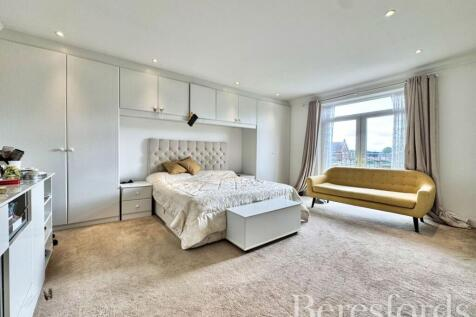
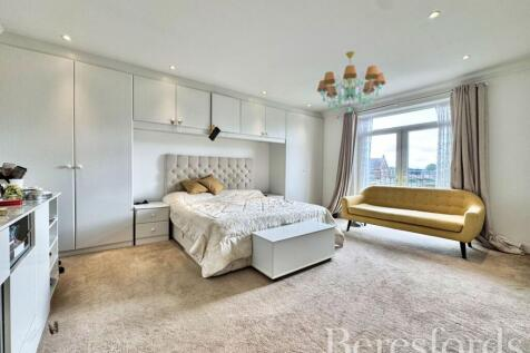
+ chandelier (350, 82)
